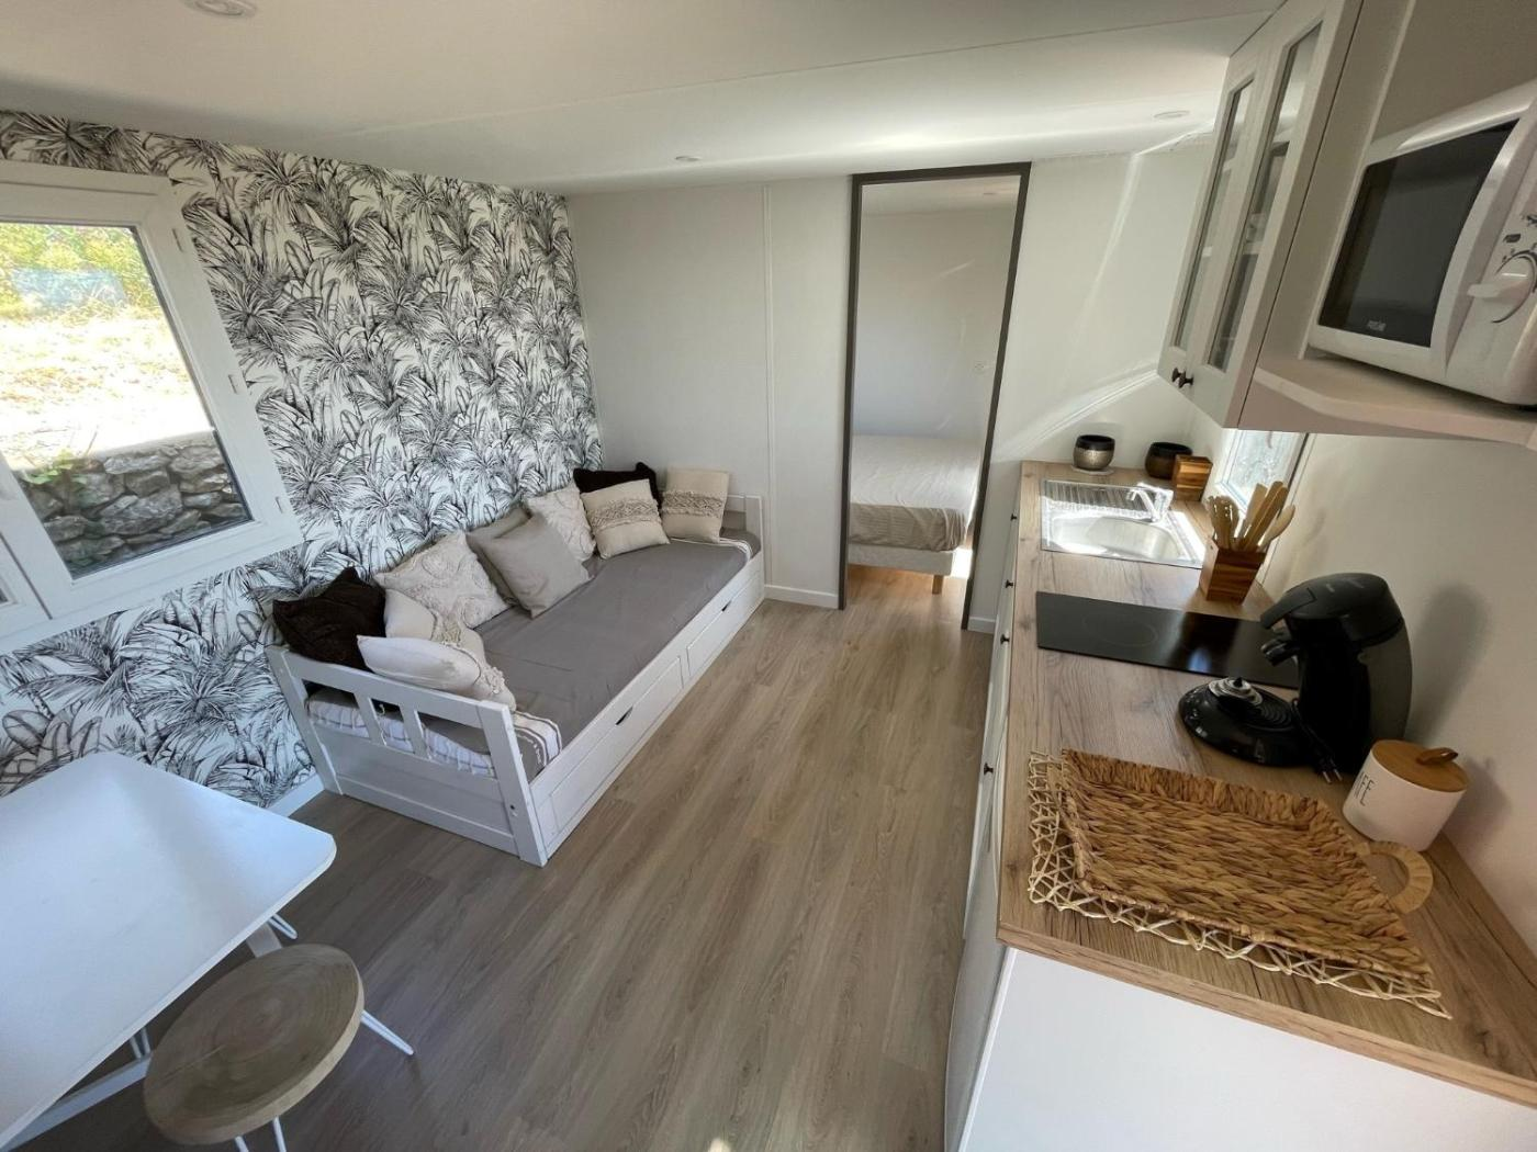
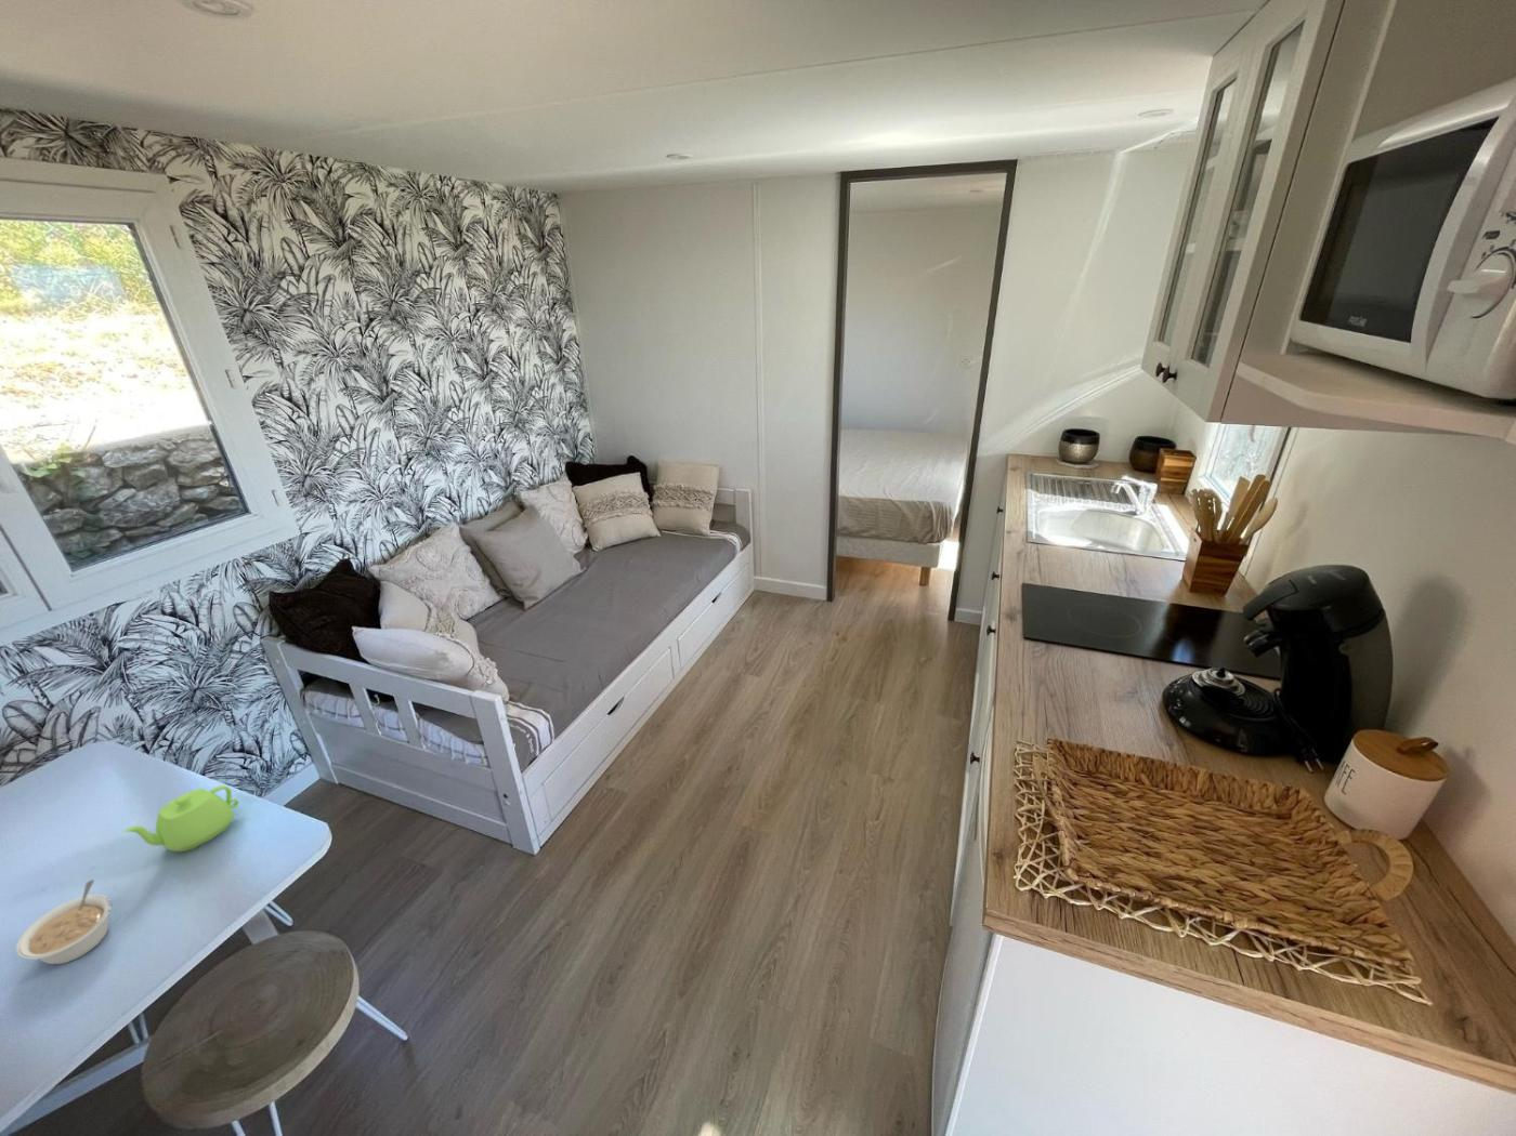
+ legume (69, 930)
+ teapot (186, 819)
